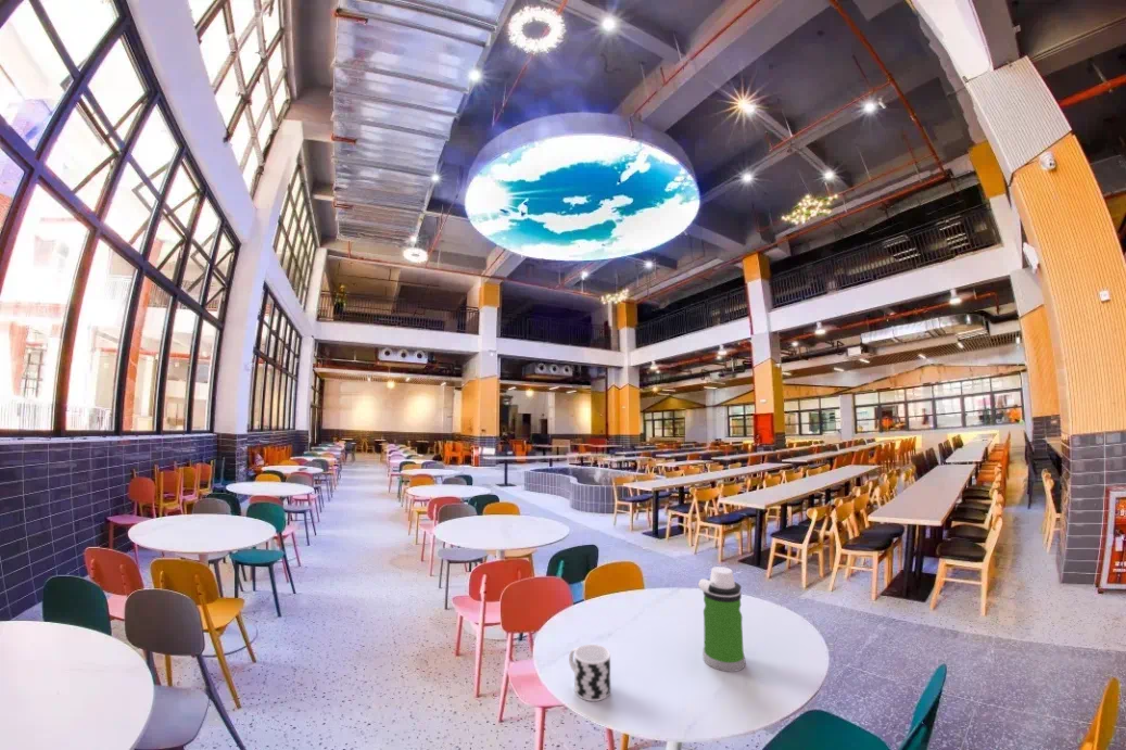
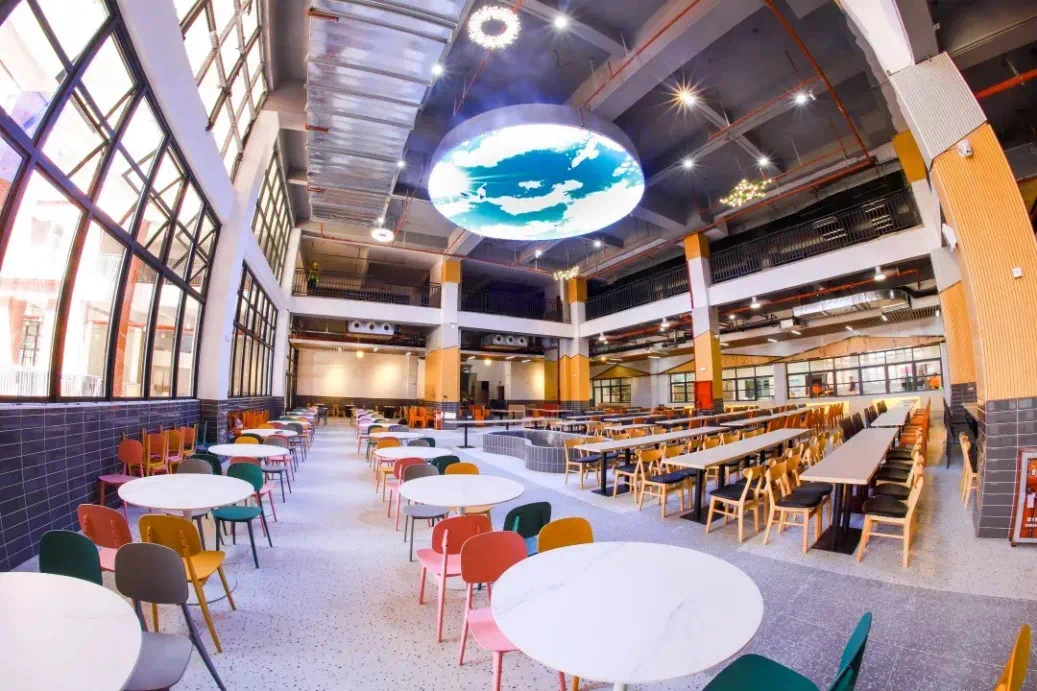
- cup (587, 669)
- water bottle (722, 614)
